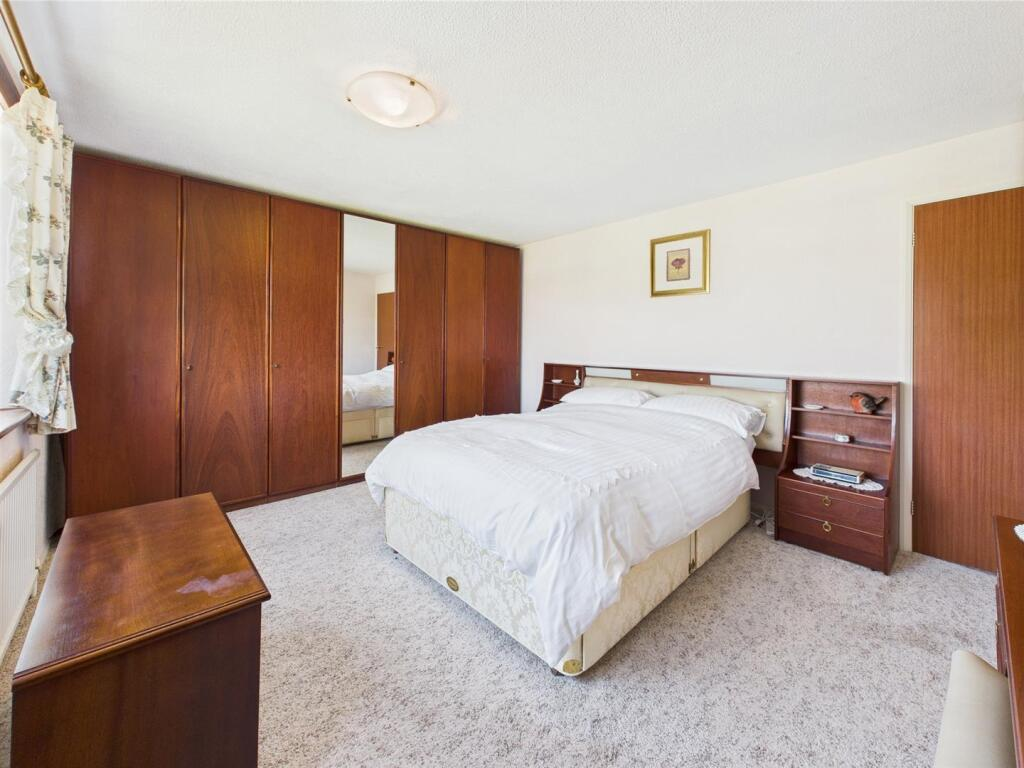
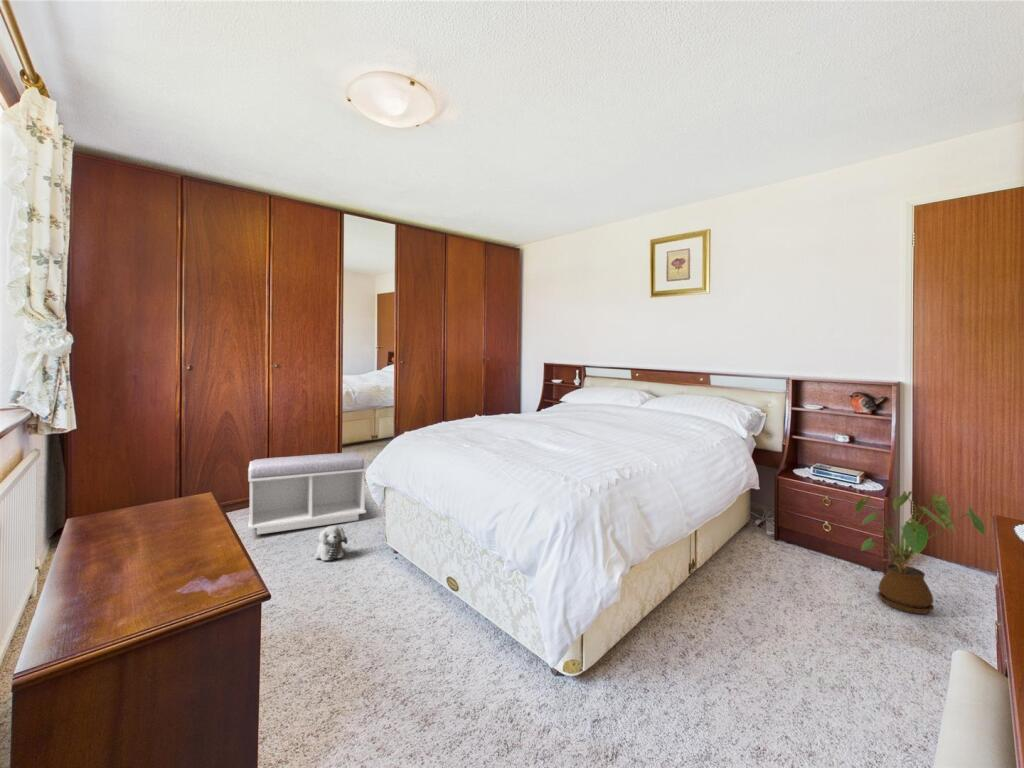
+ bench (308, 489)
+ plush toy (331, 537)
+ house plant (912, 552)
